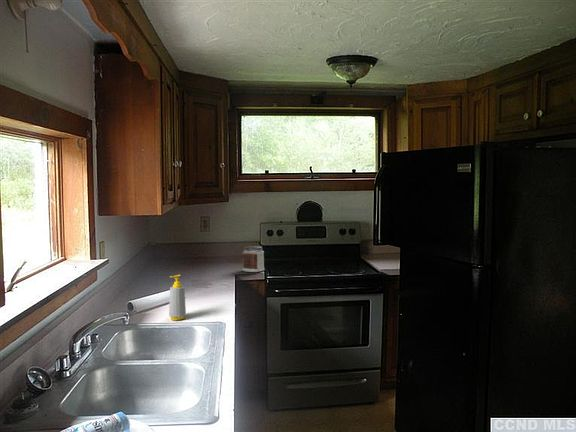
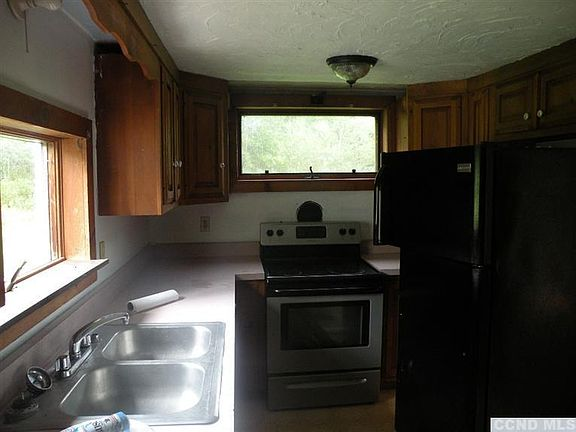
- jar (253, 258)
- soap bottle (177, 296)
